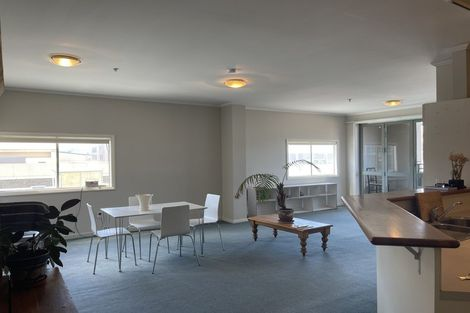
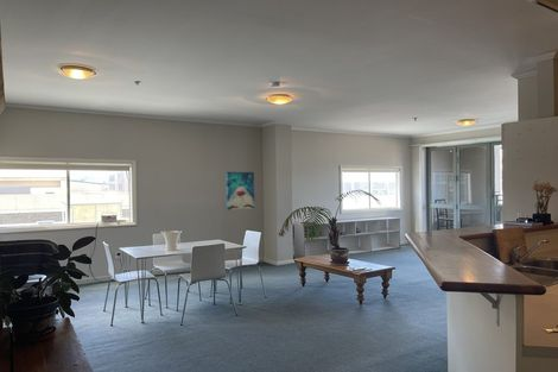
+ wall art (240, 190)
